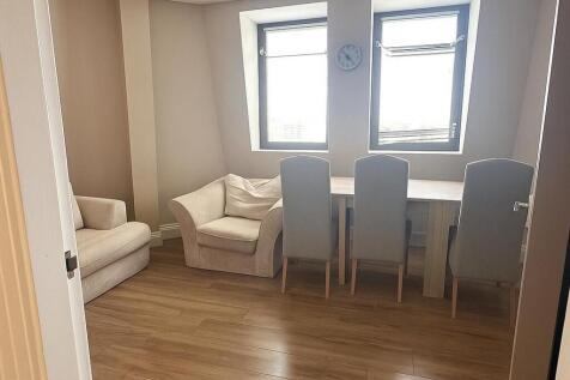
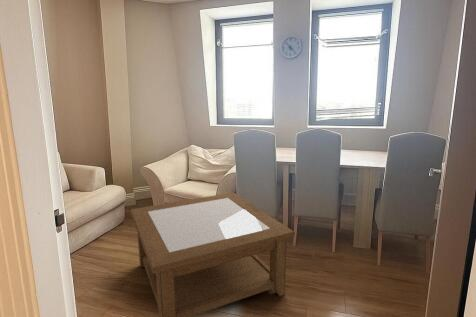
+ coffee table (205, 249)
